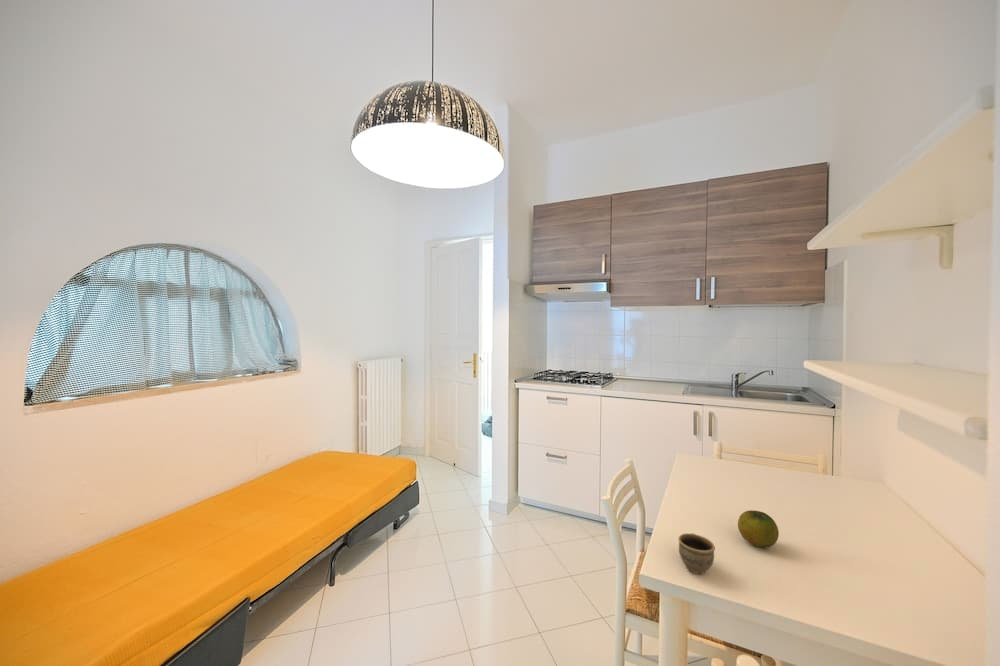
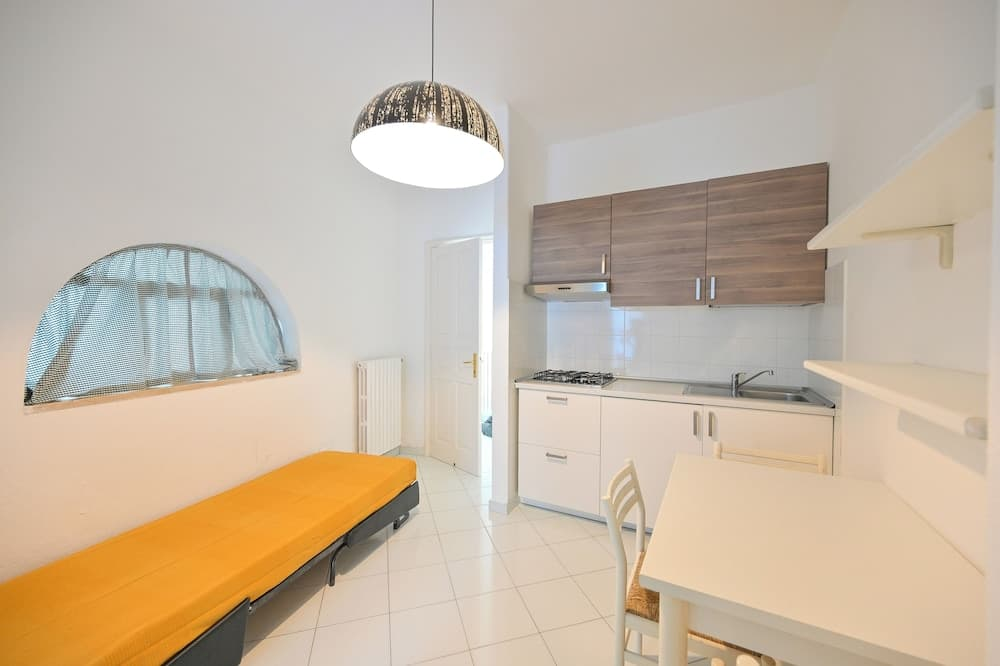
- fruit (757, 528)
- cup (696, 552)
